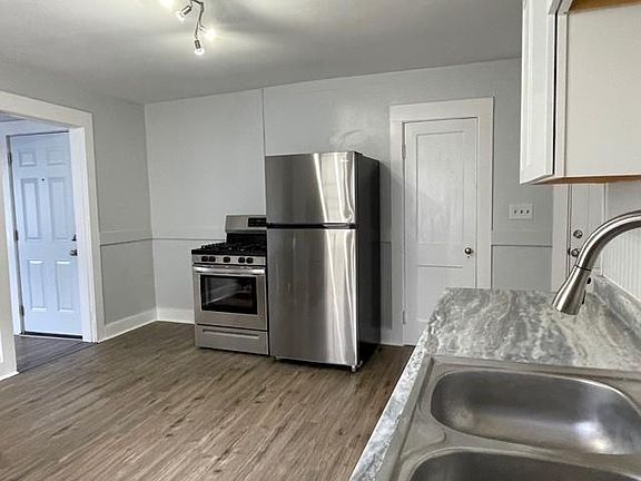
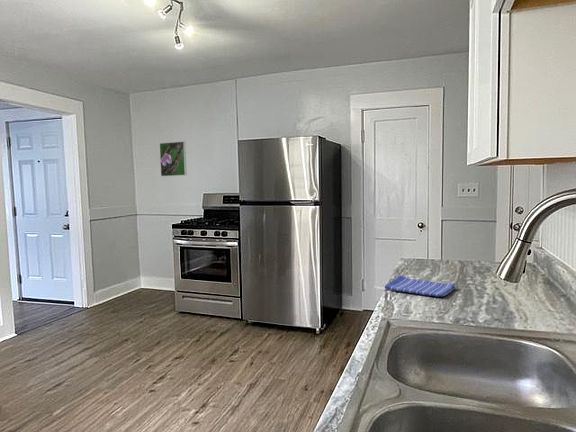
+ dish towel (419, 285)
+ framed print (172, 159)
